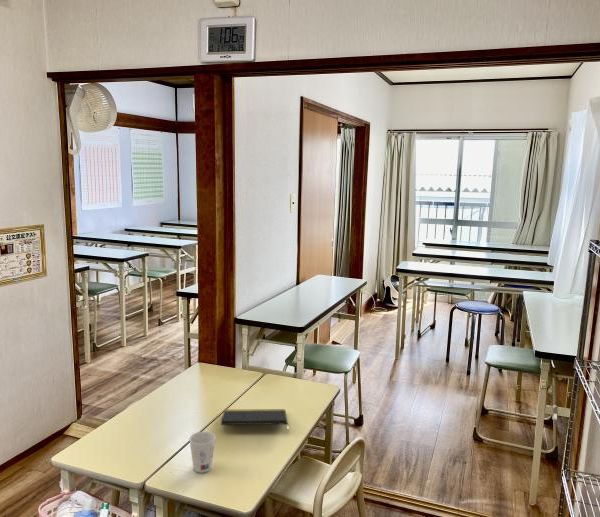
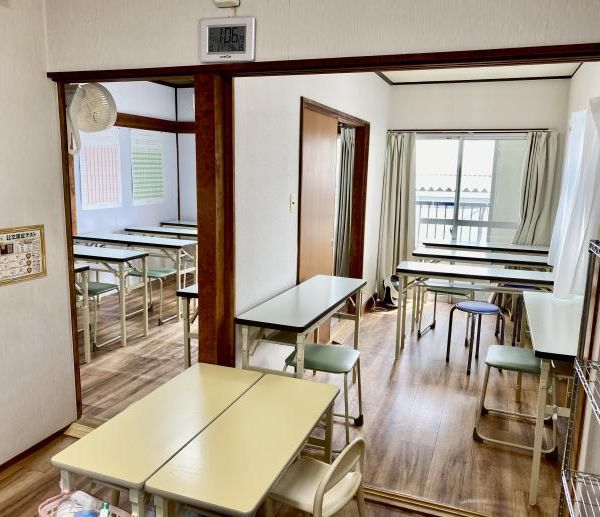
- notepad (254, 416)
- cup (202, 452)
